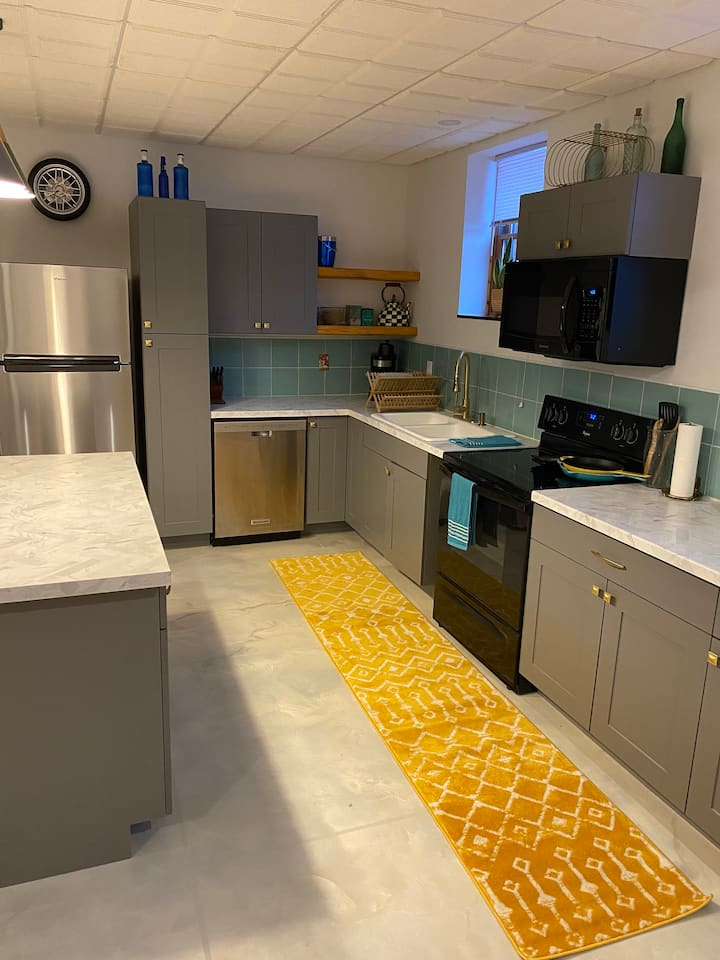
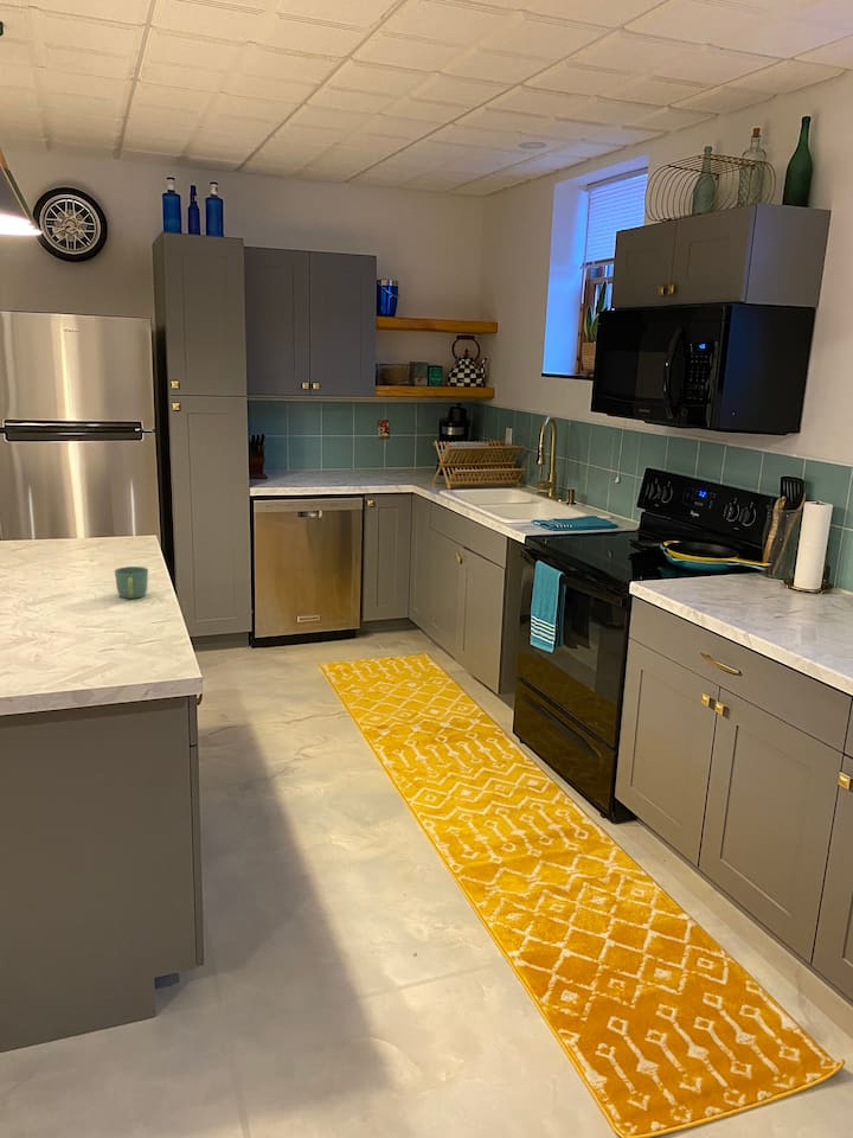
+ mug (132, 583)
